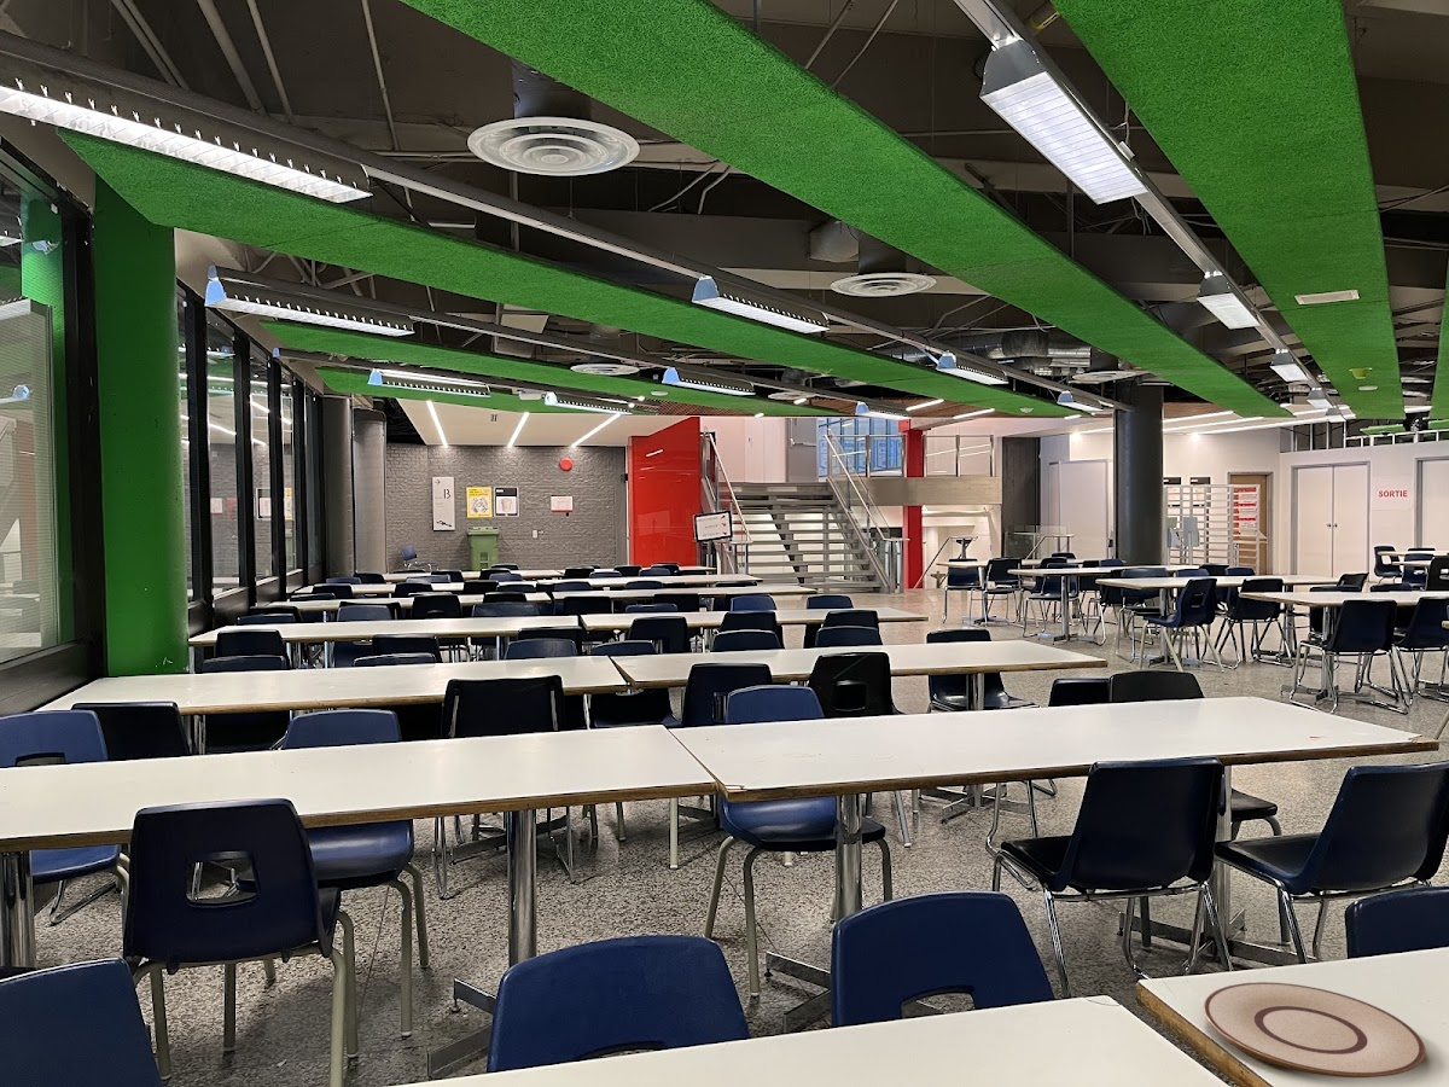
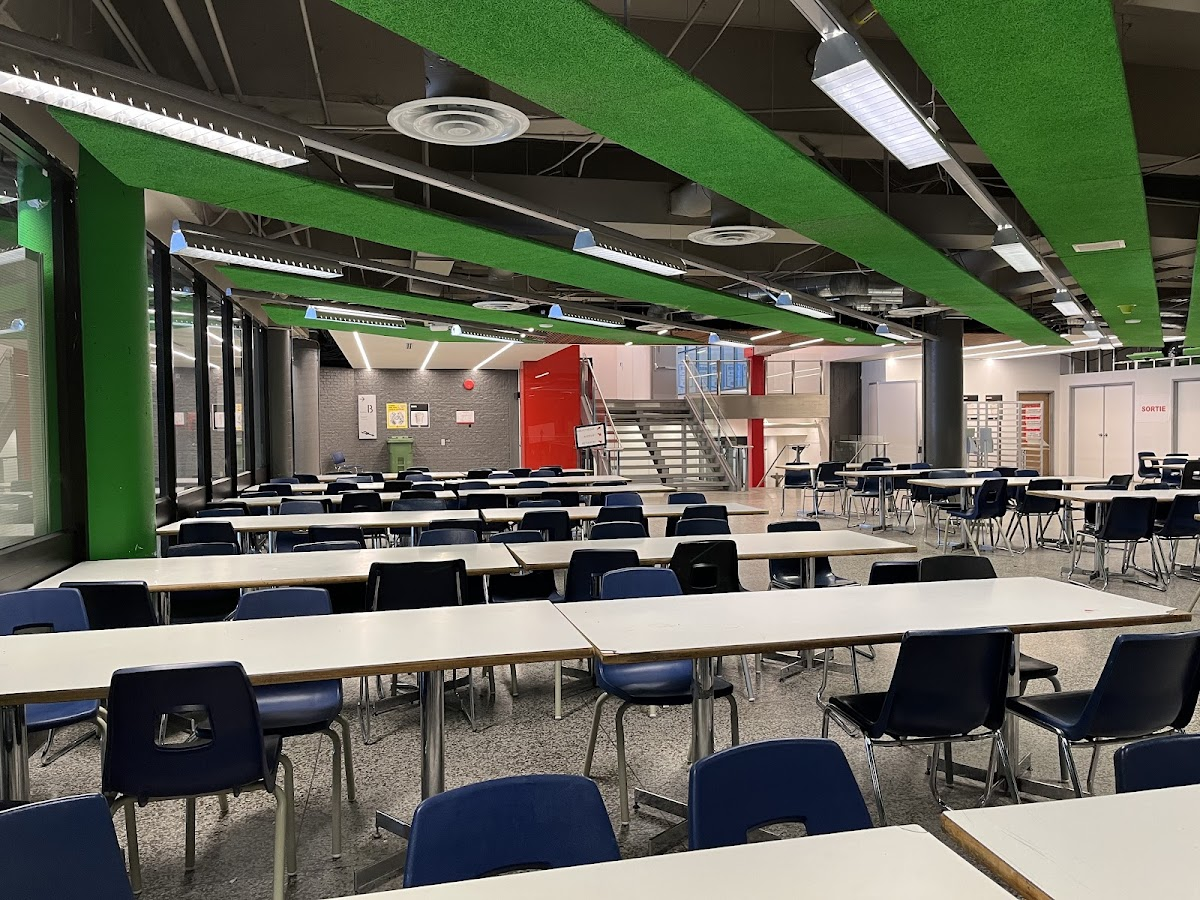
- plate (1309, 1029)
